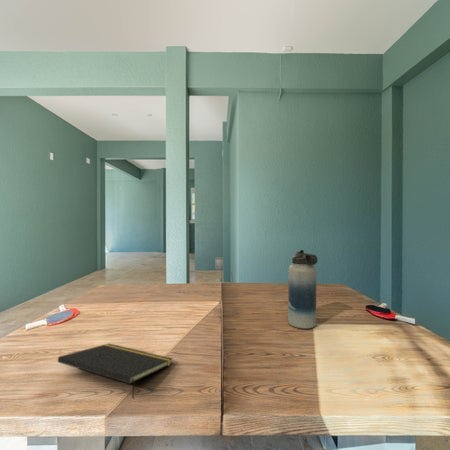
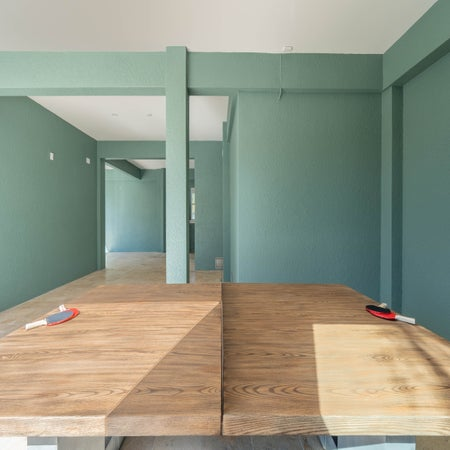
- water bottle (302, 287)
- notepad (117, 360)
